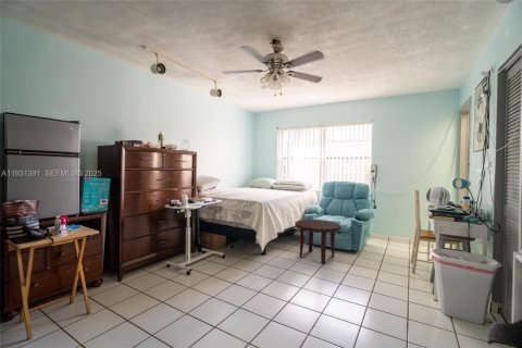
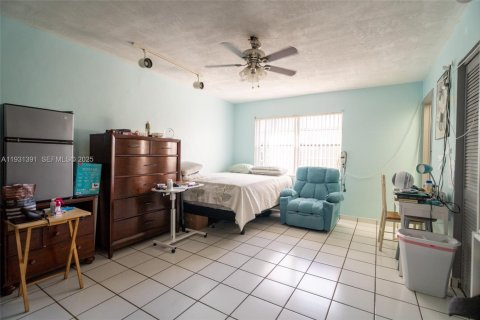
- side table (321, 240)
